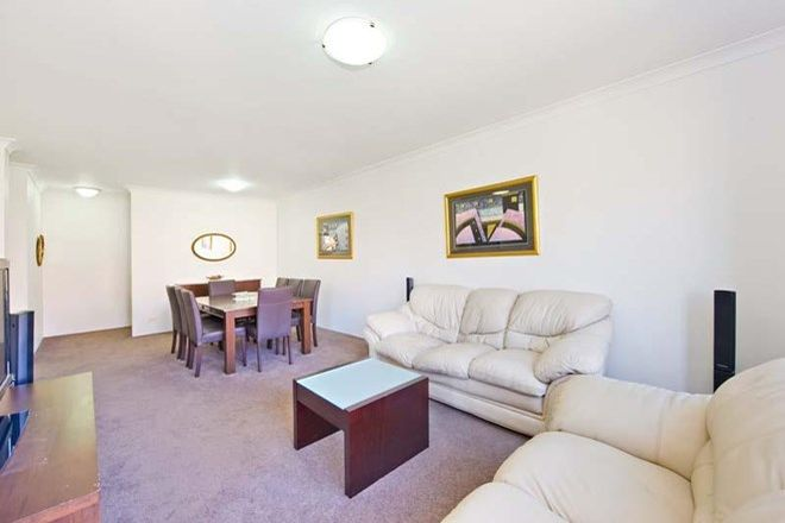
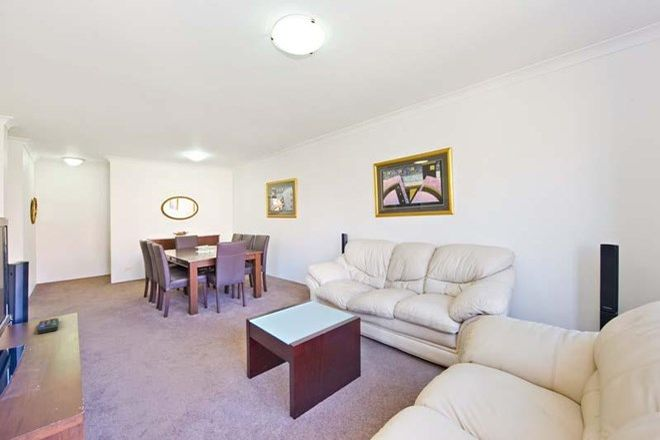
+ remote control (48, 325)
